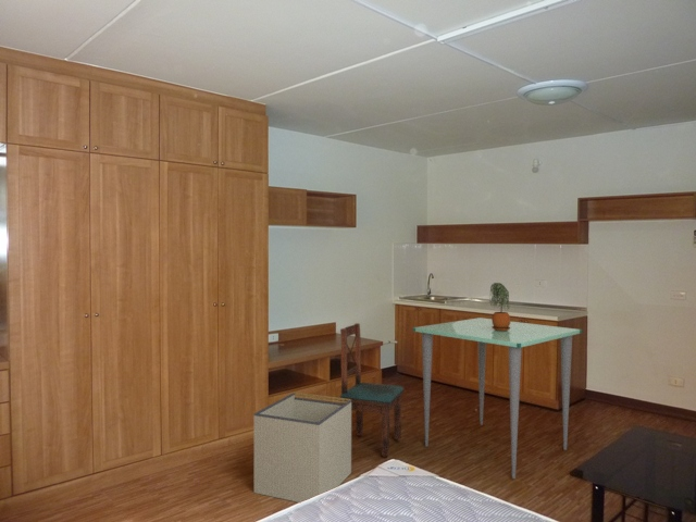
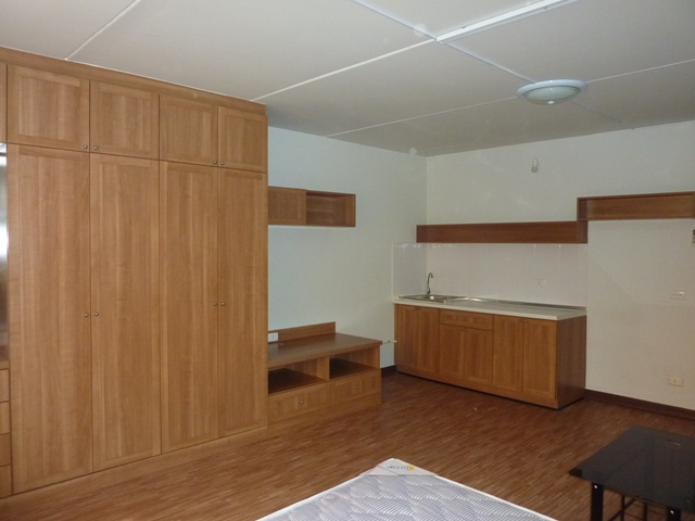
- dining chair (371, 386)
- storage bin (304, 444)
- potted plant (500, 306)
- dining table (484, 383)
